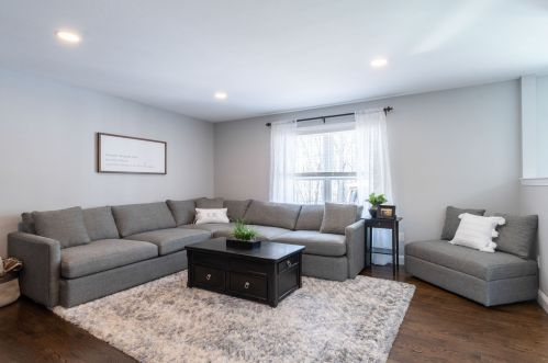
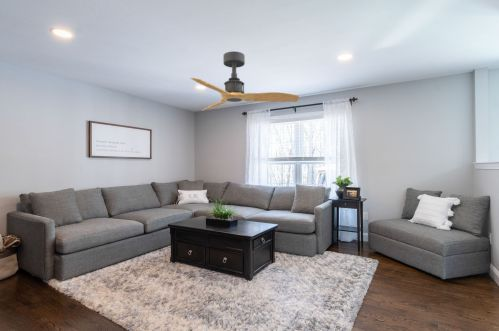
+ ceiling fan (241, 81)
